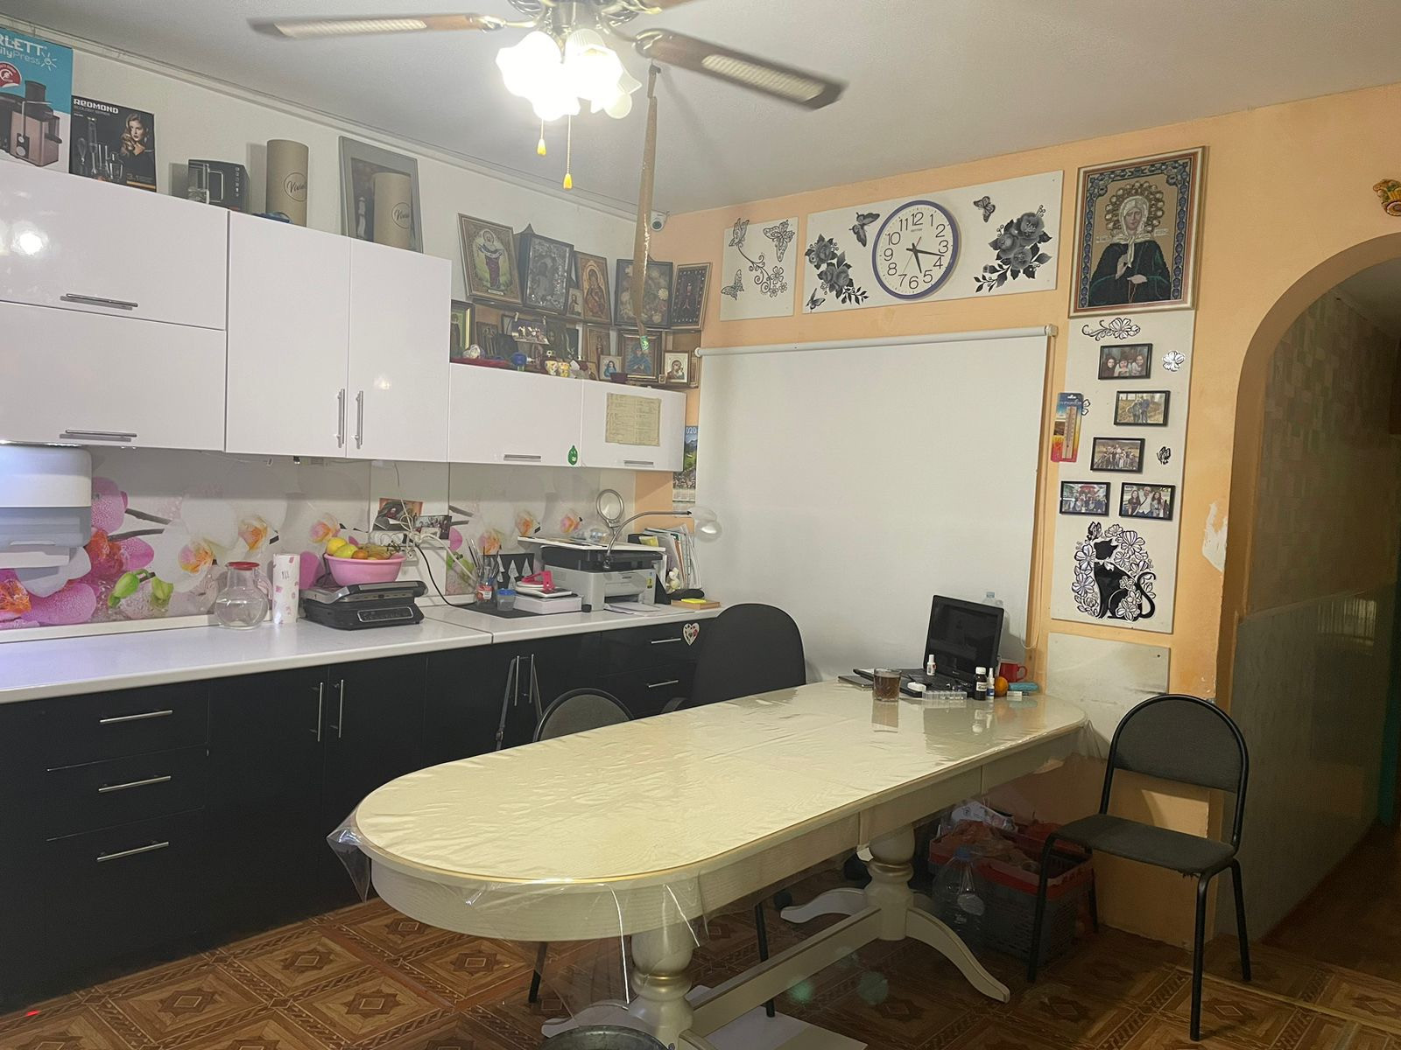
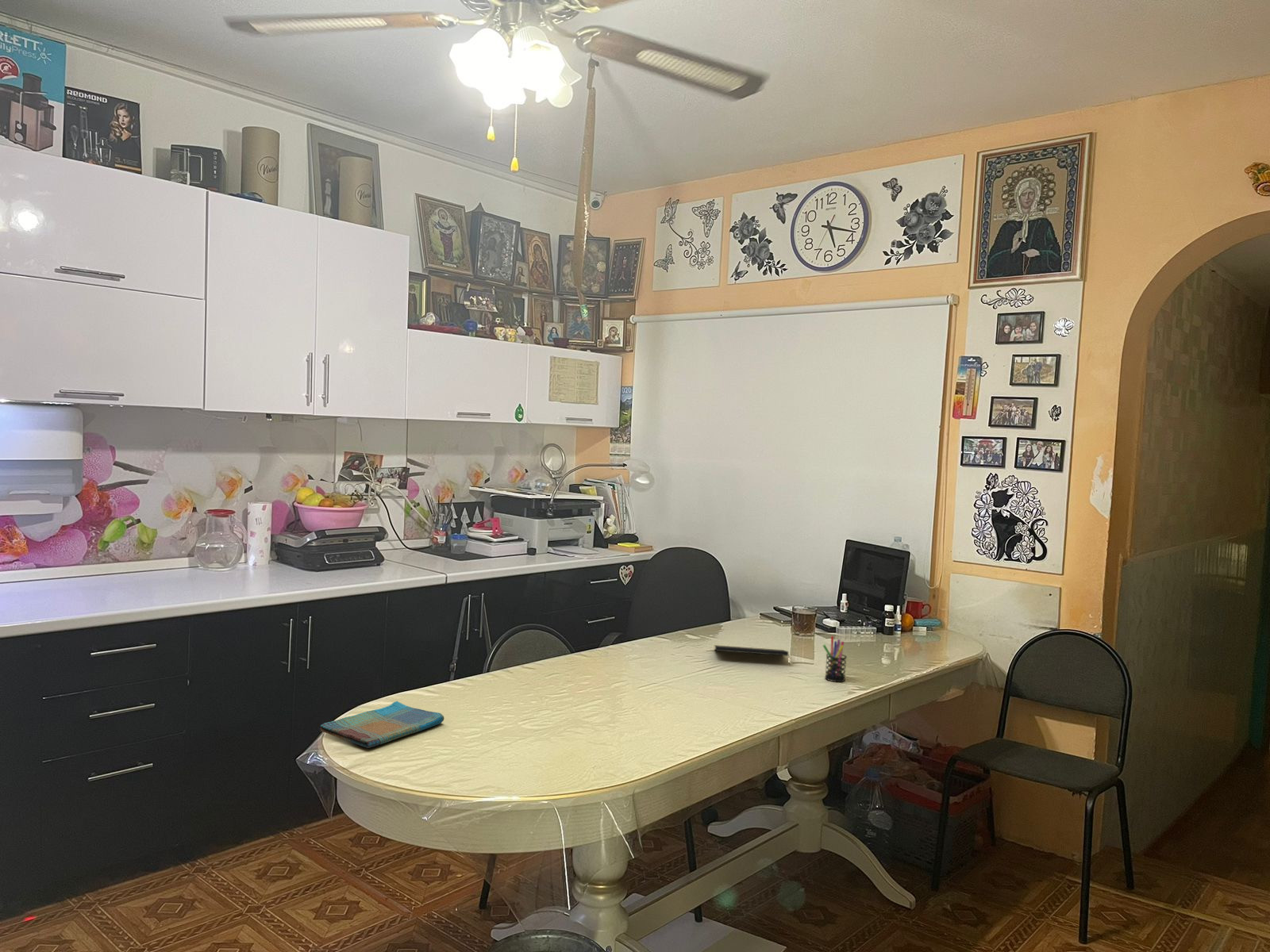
+ dish towel (383, 723)
+ notepad (750, 650)
+ pen holder (833, 658)
